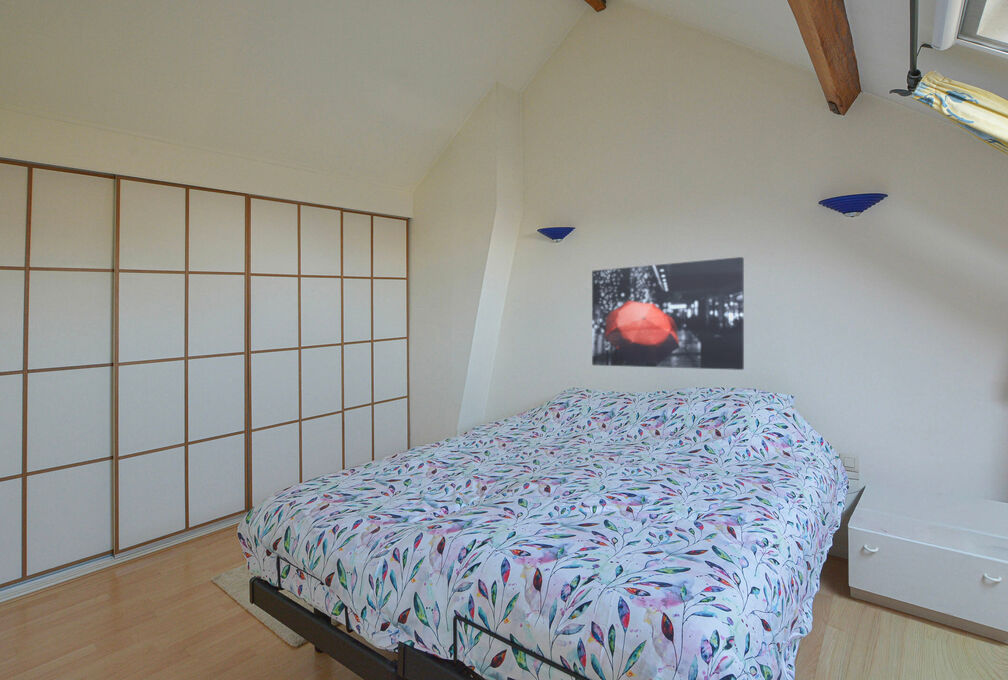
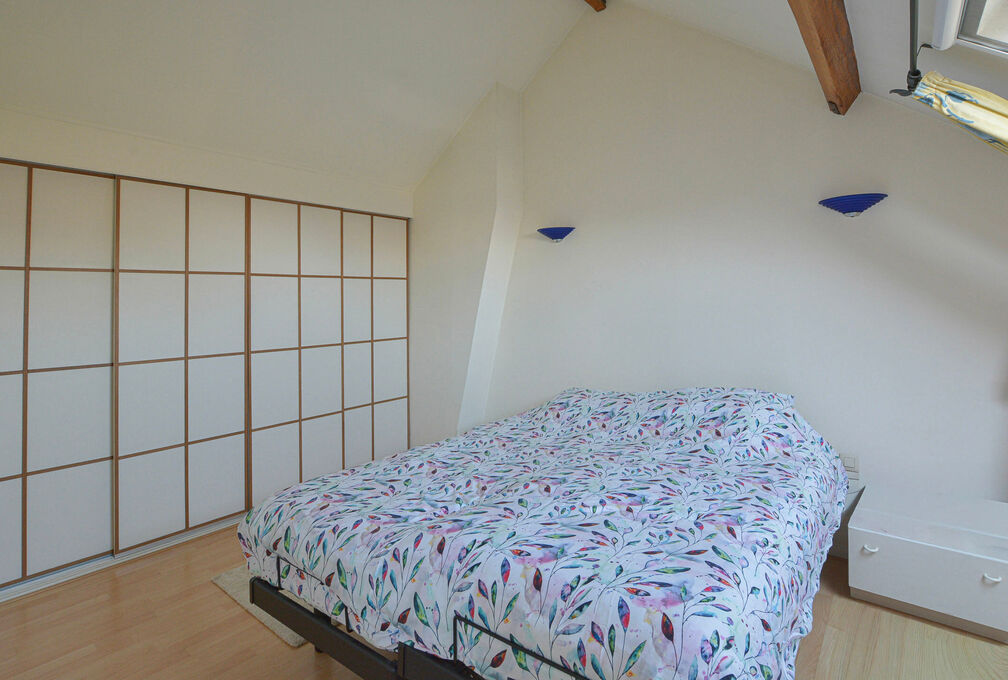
- wall art (661, 315)
